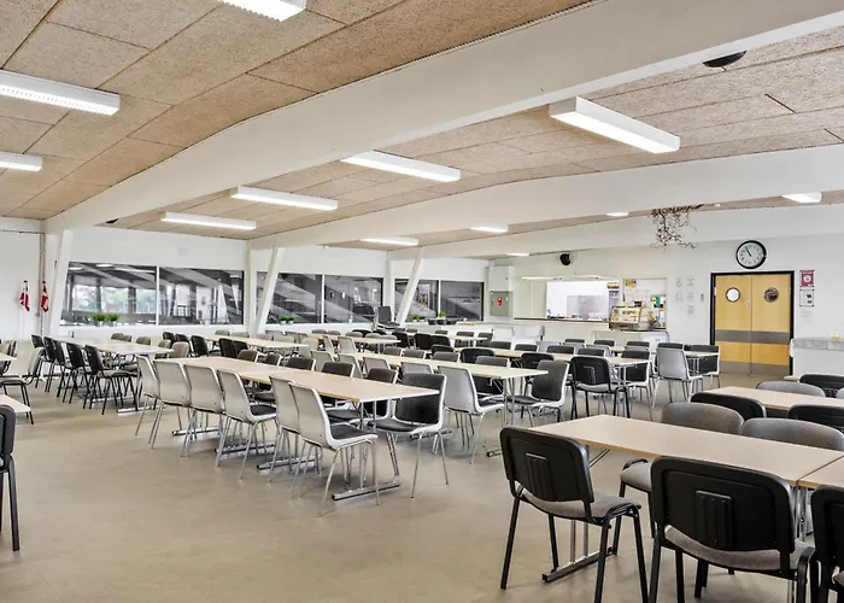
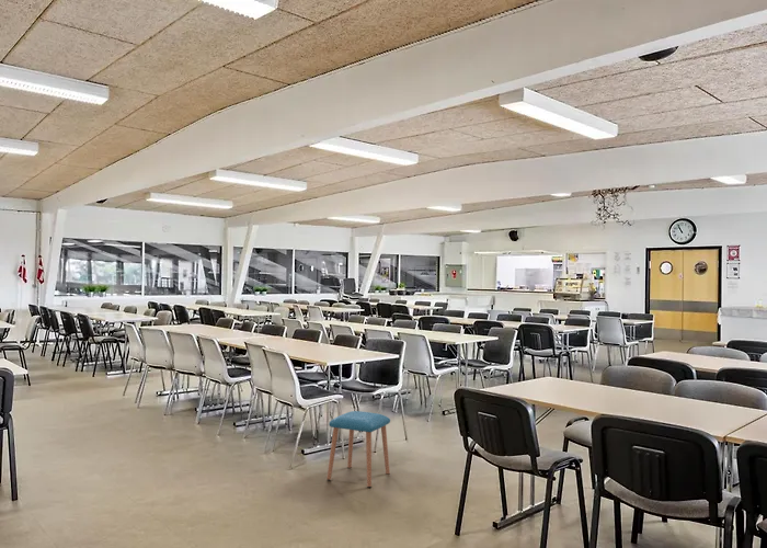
+ stool (366, 445)
